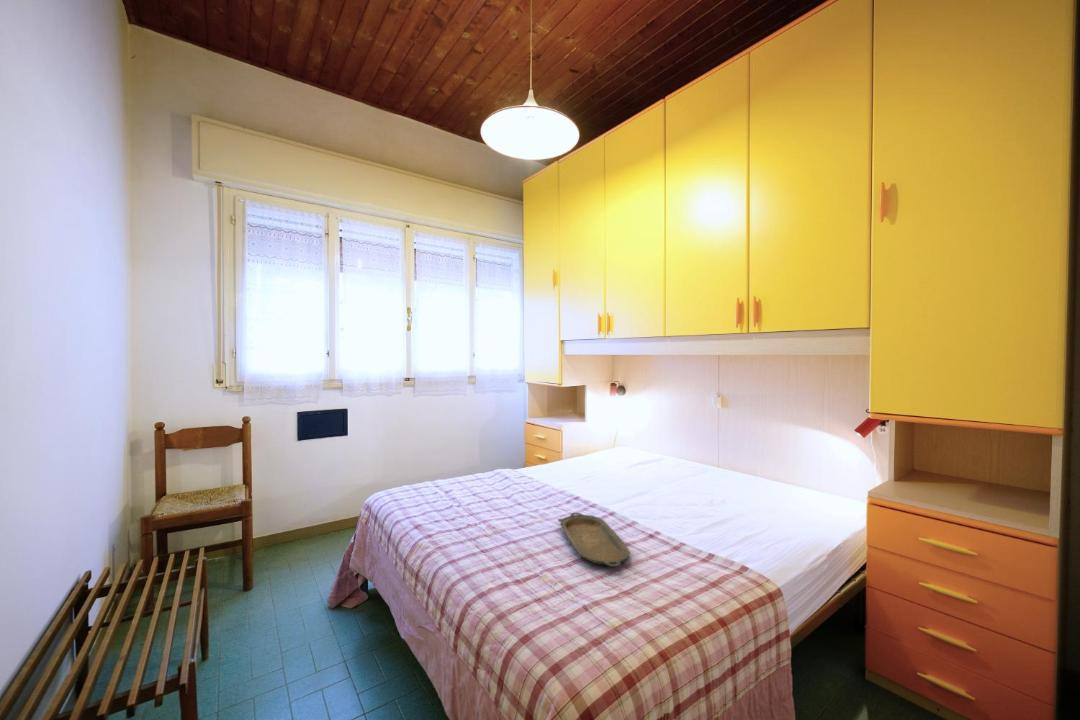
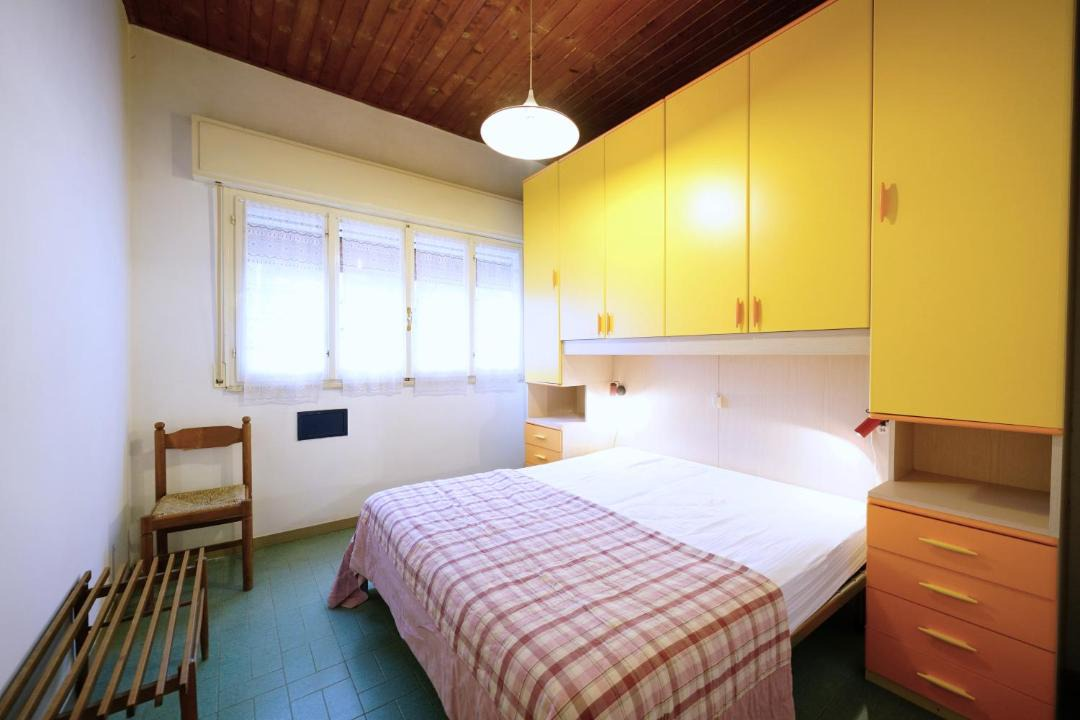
- serving tray (592, 538)
